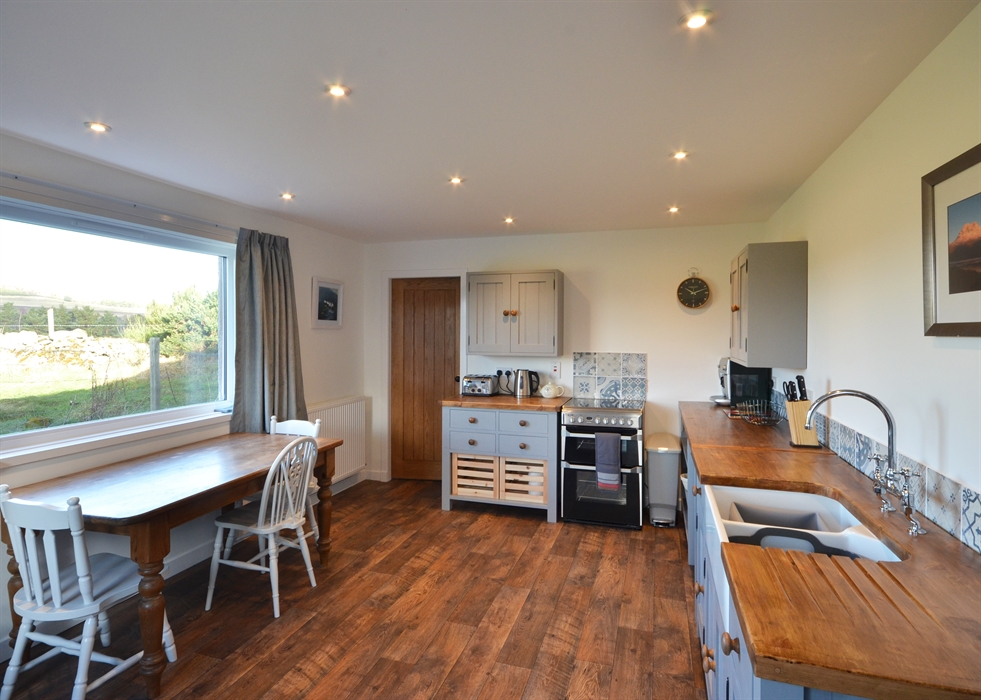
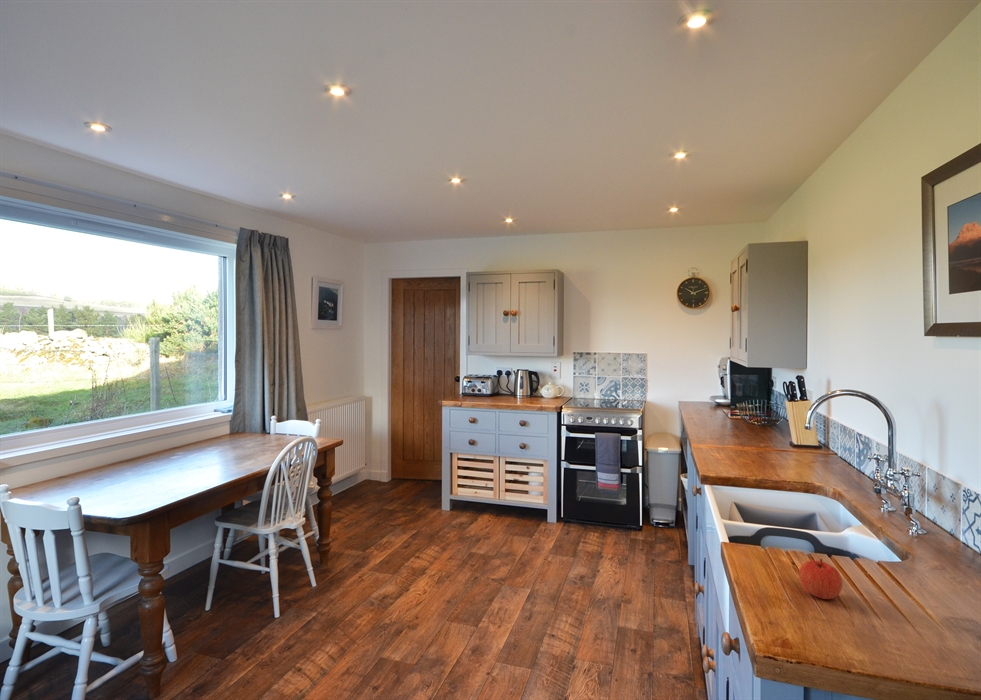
+ apple (820, 577)
